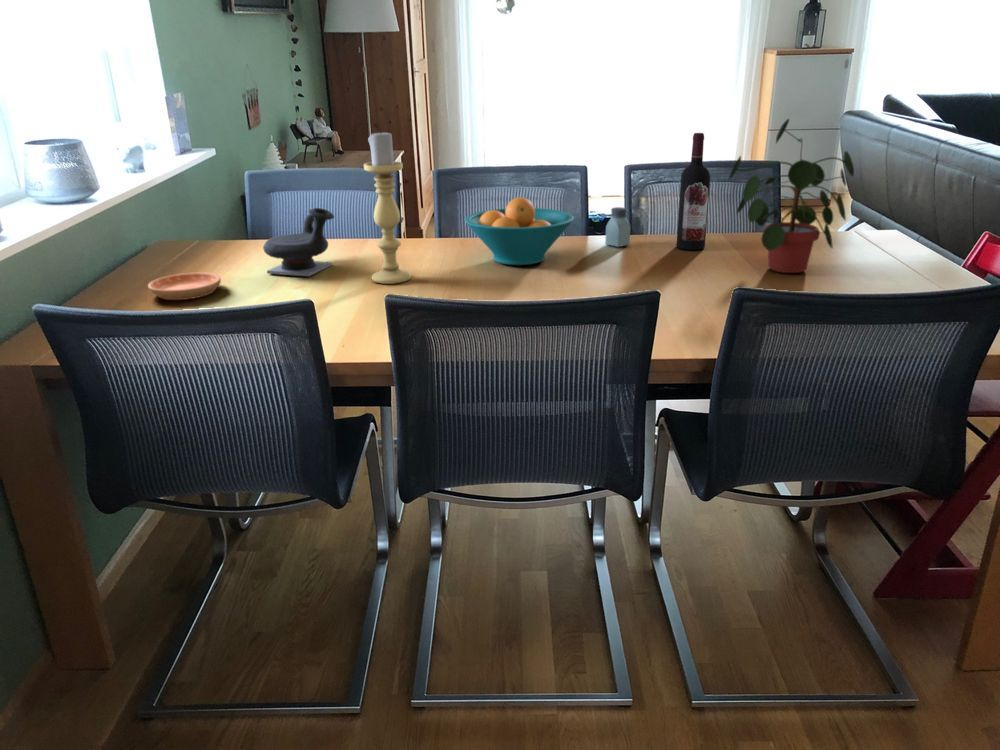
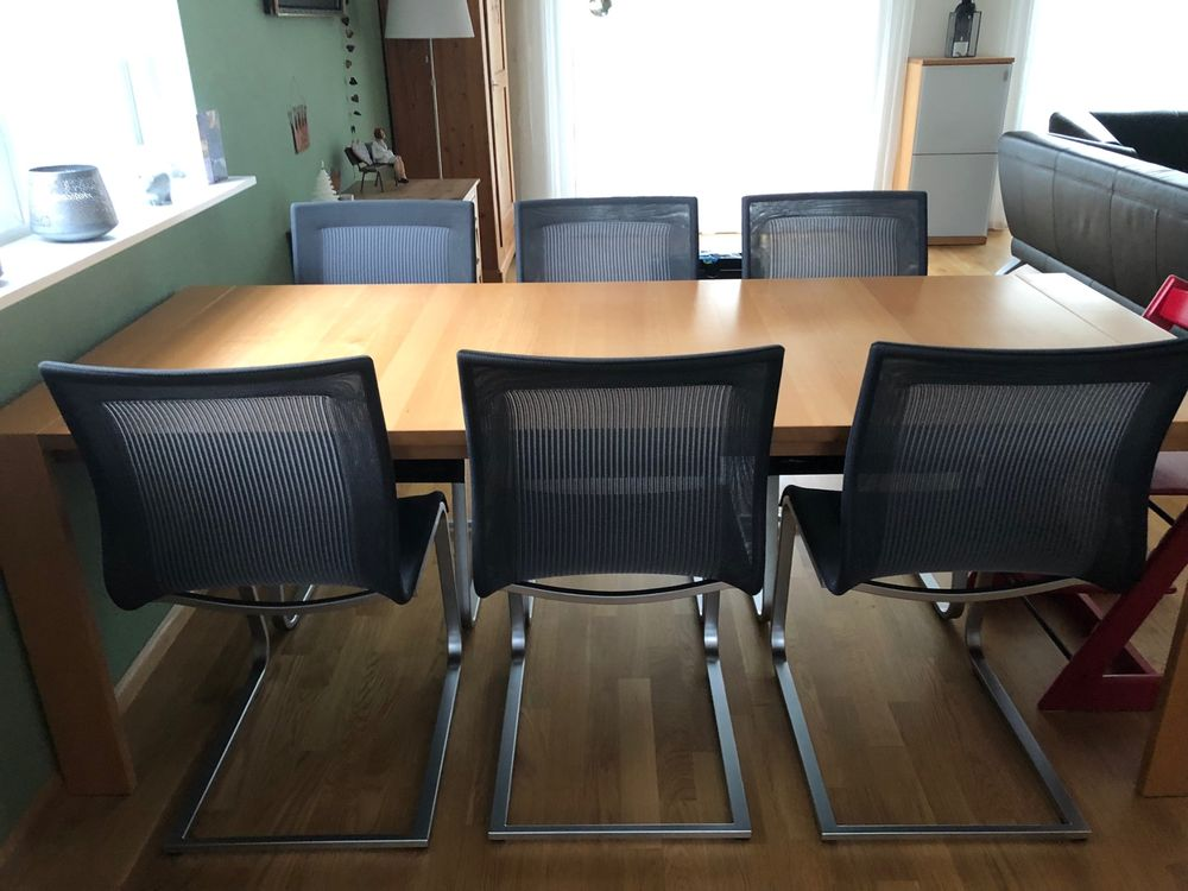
- fruit bowl (519, 229)
- saucer (185, 286)
- saltshaker (618, 226)
- candle holder (386, 206)
- potted plant (787, 197)
- teapot (305, 237)
- wine bottle (694, 191)
